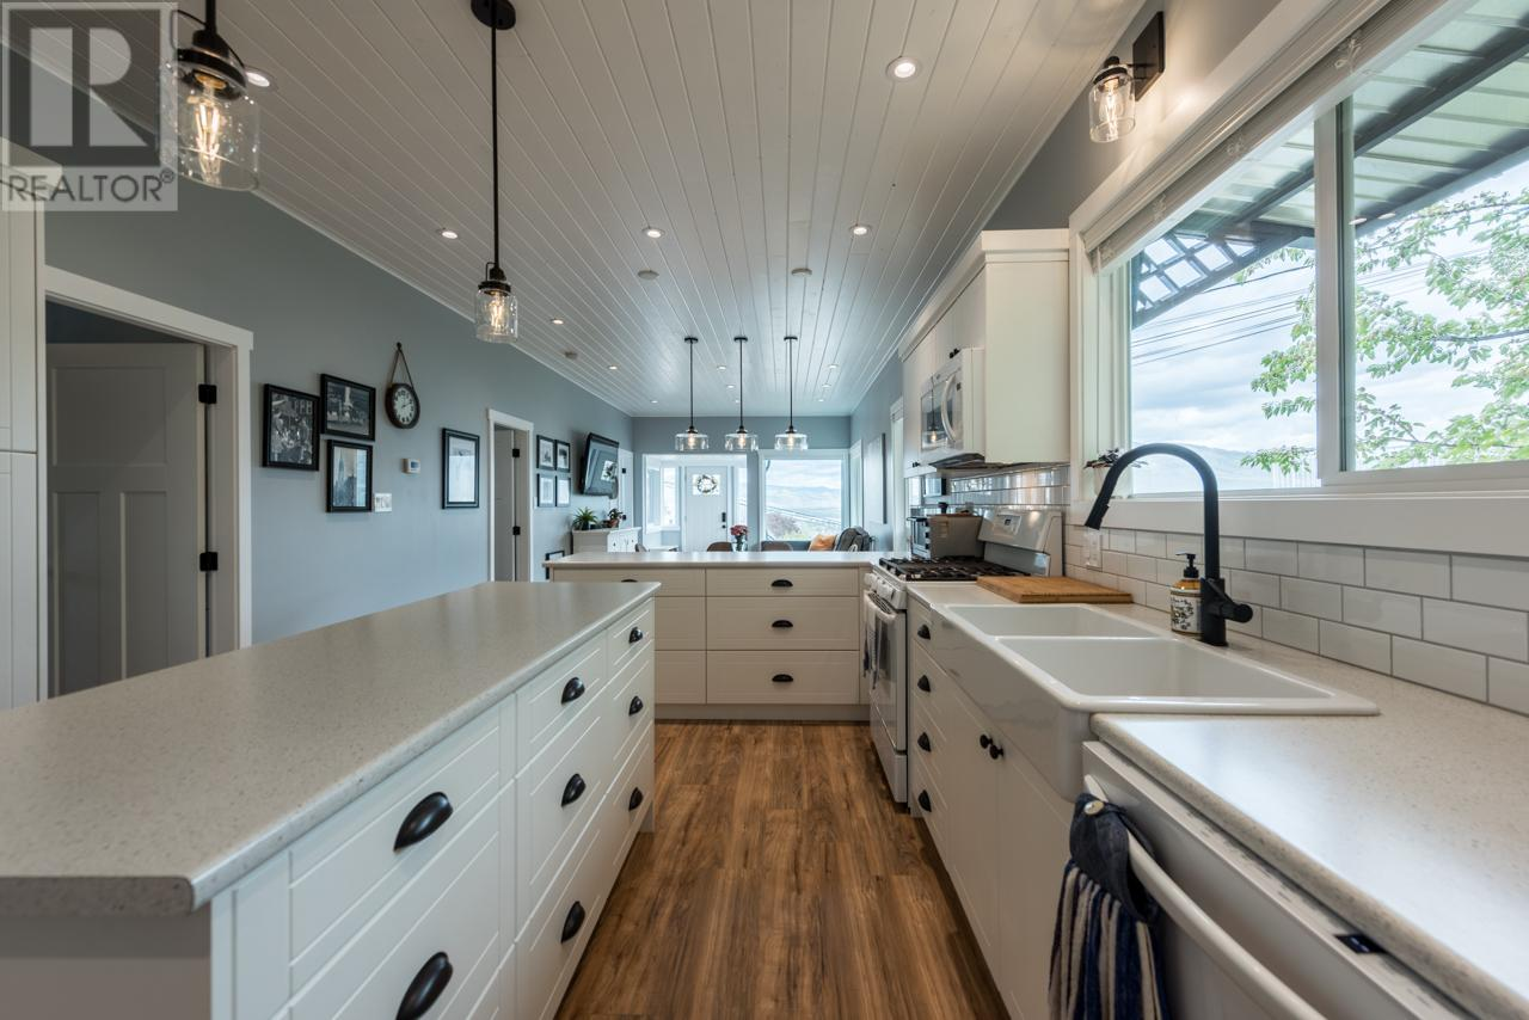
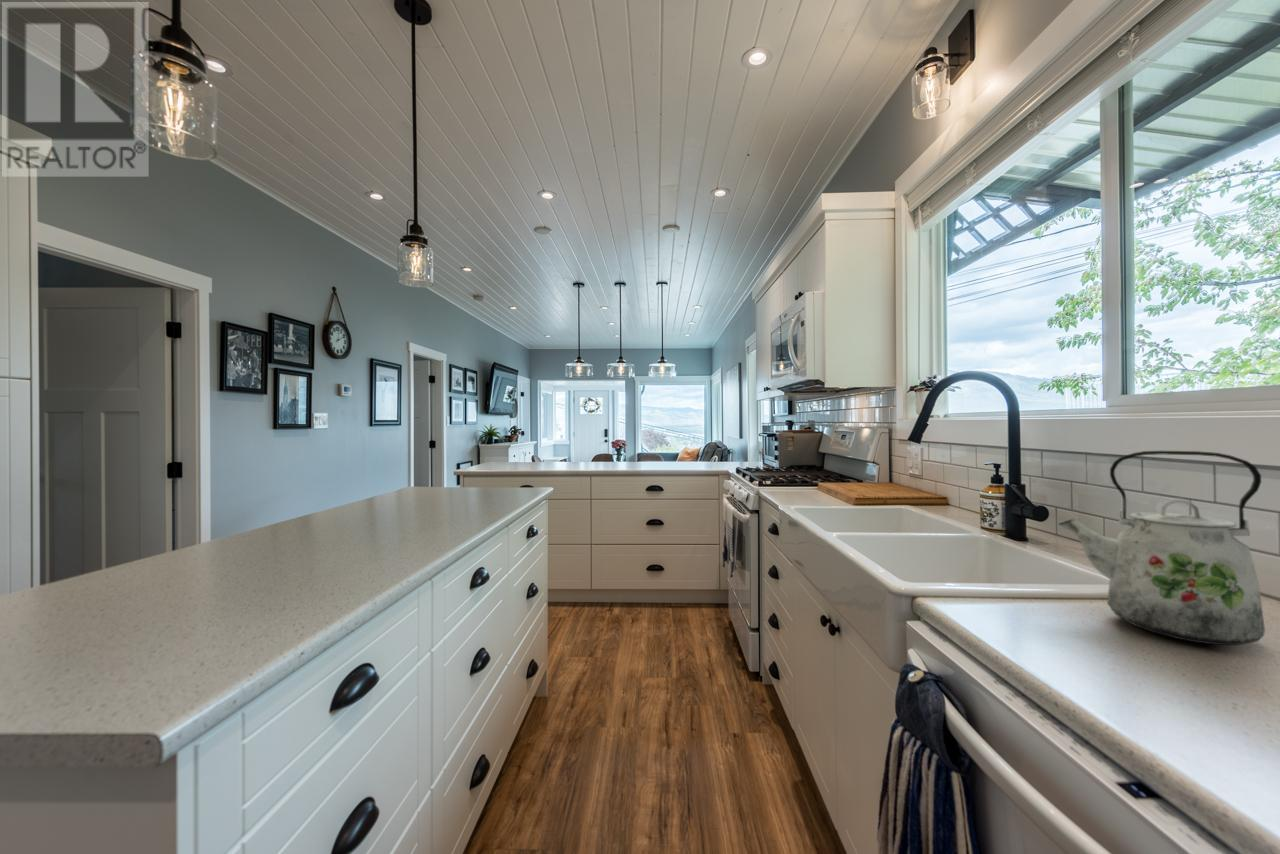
+ kettle (1151, 537)
